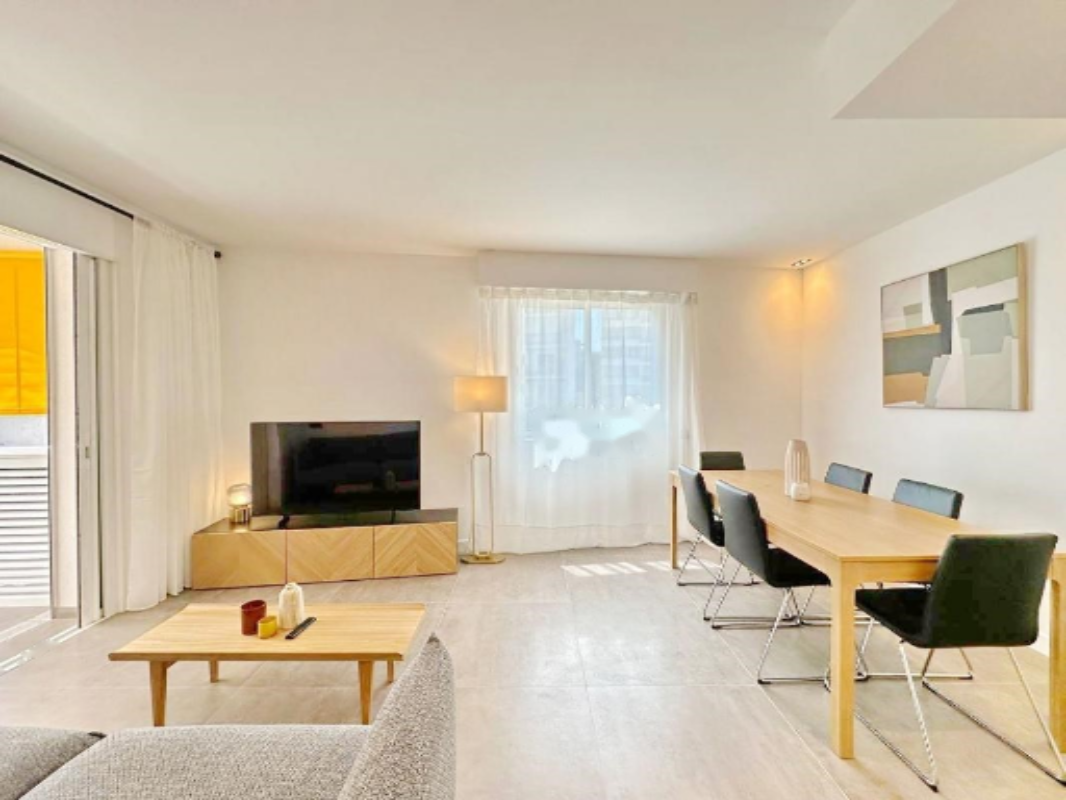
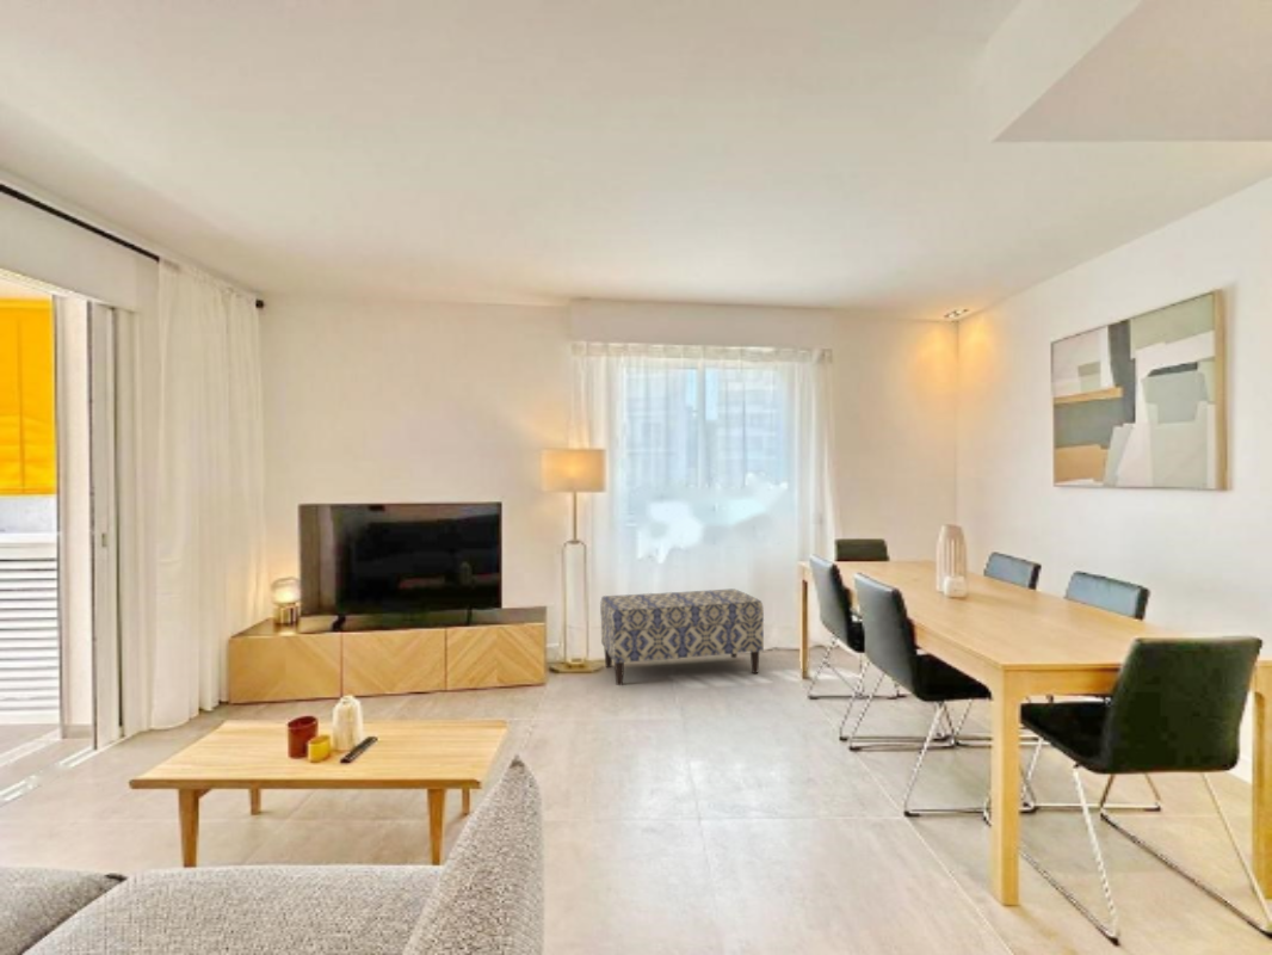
+ bench (679, 634)
